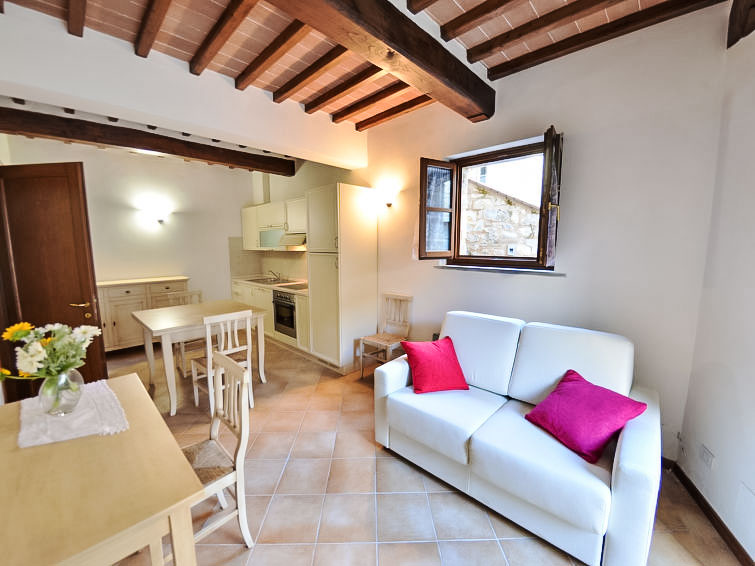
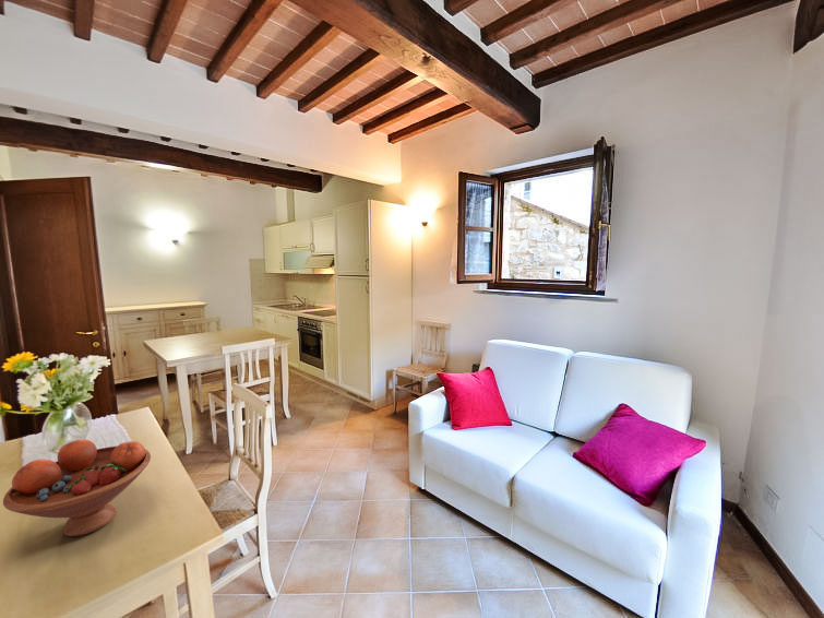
+ fruit bowl (86, 487)
